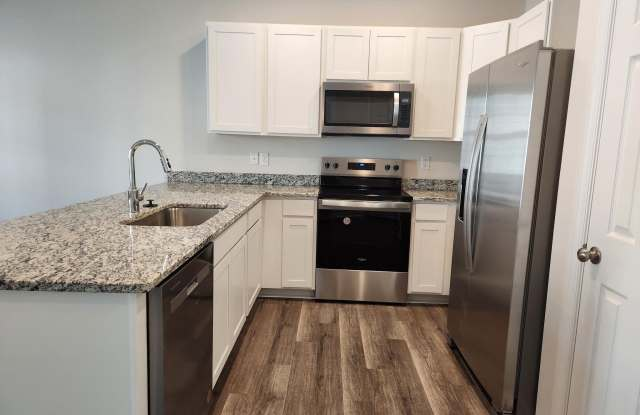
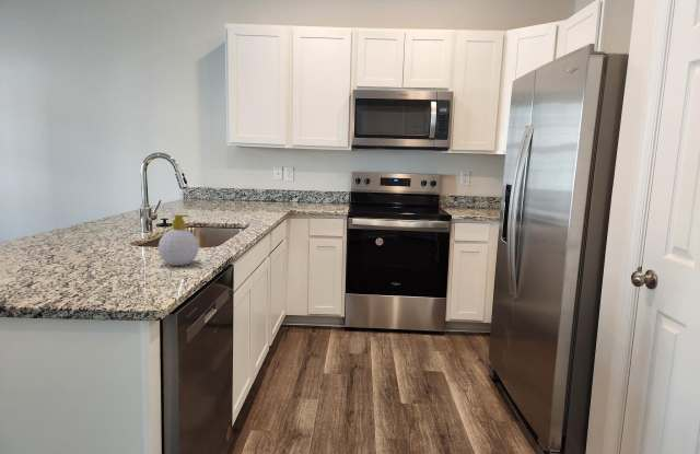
+ soap bottle (178, 240)
